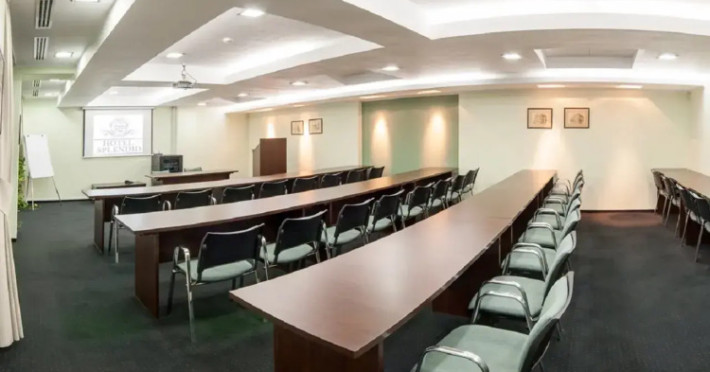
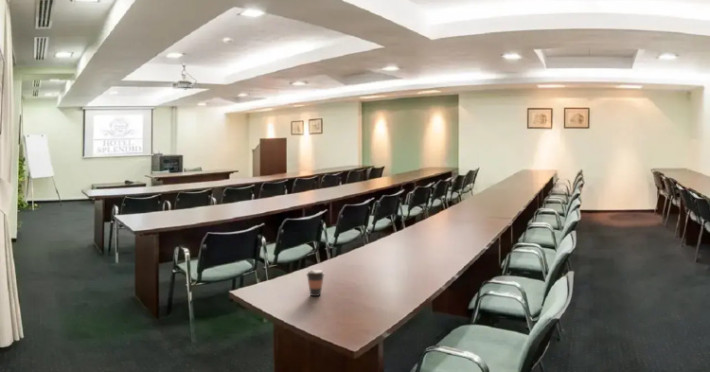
+ coffee cup (315, 282)
